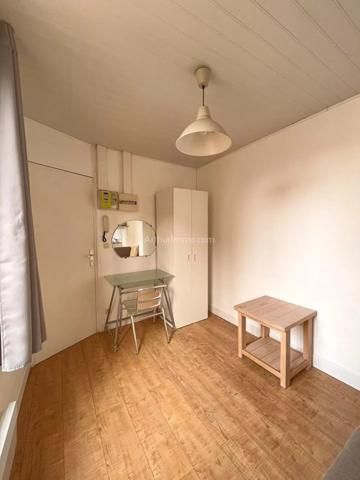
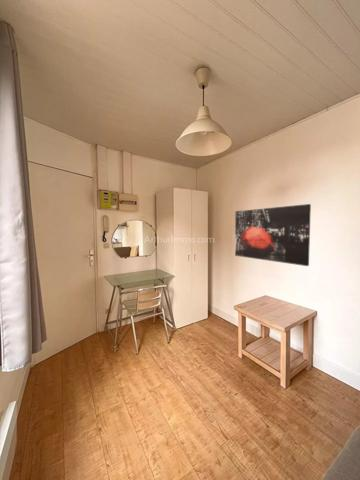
+ wall art (266, 234)
